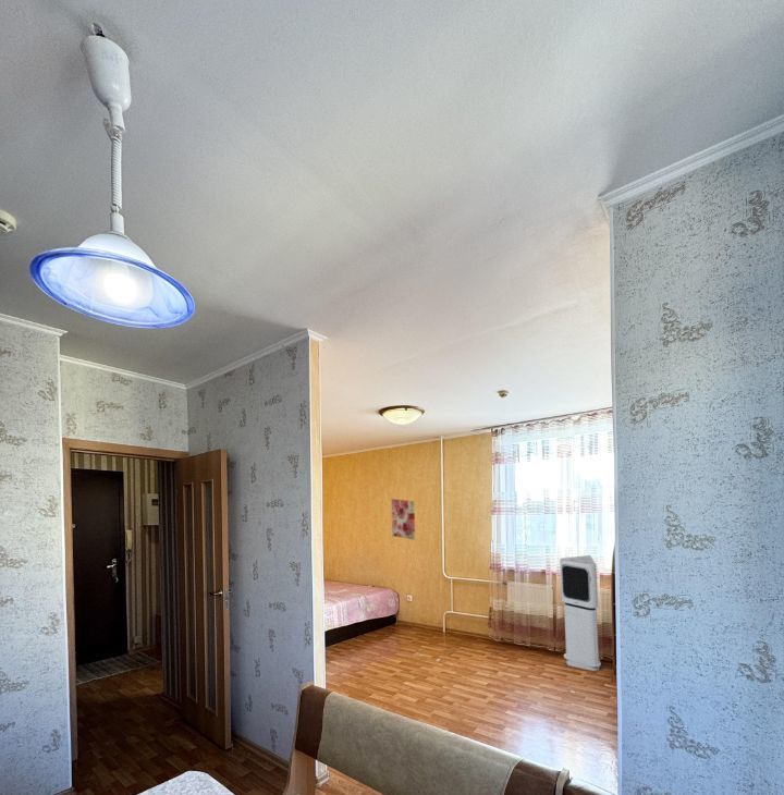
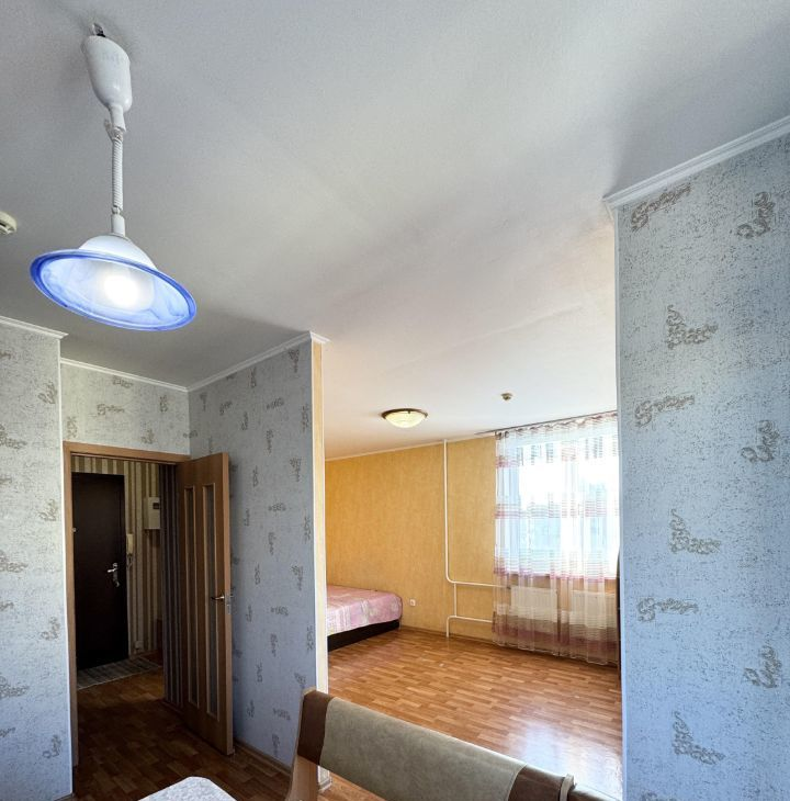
- wall art (403, 518)
- air purifier (584, 610)
